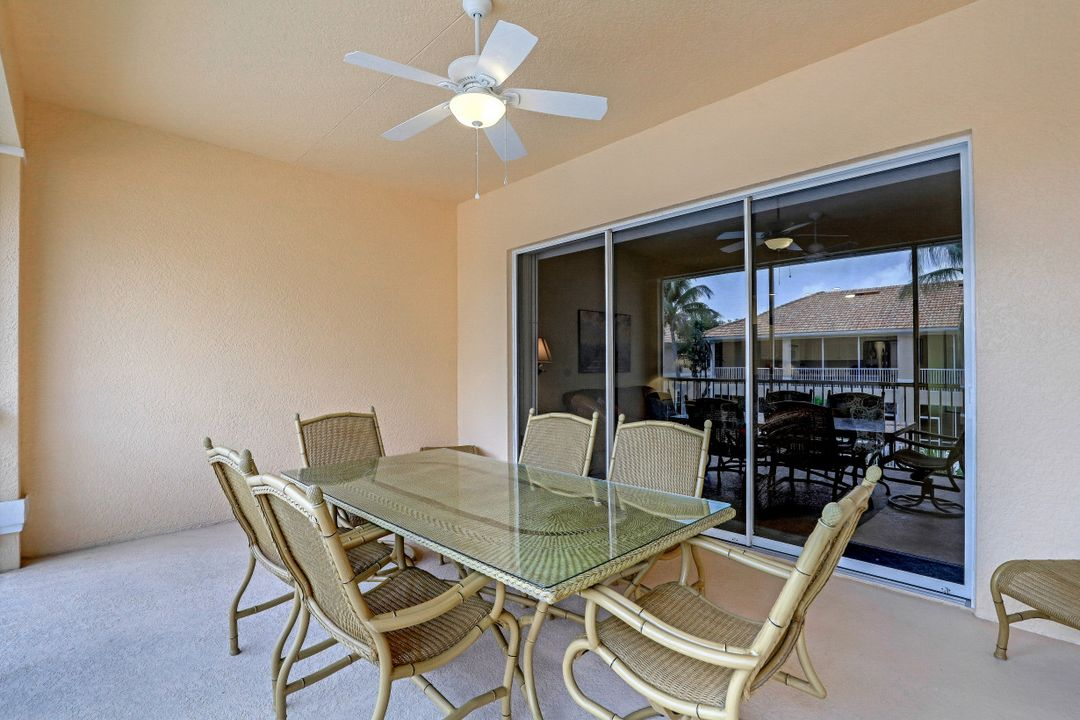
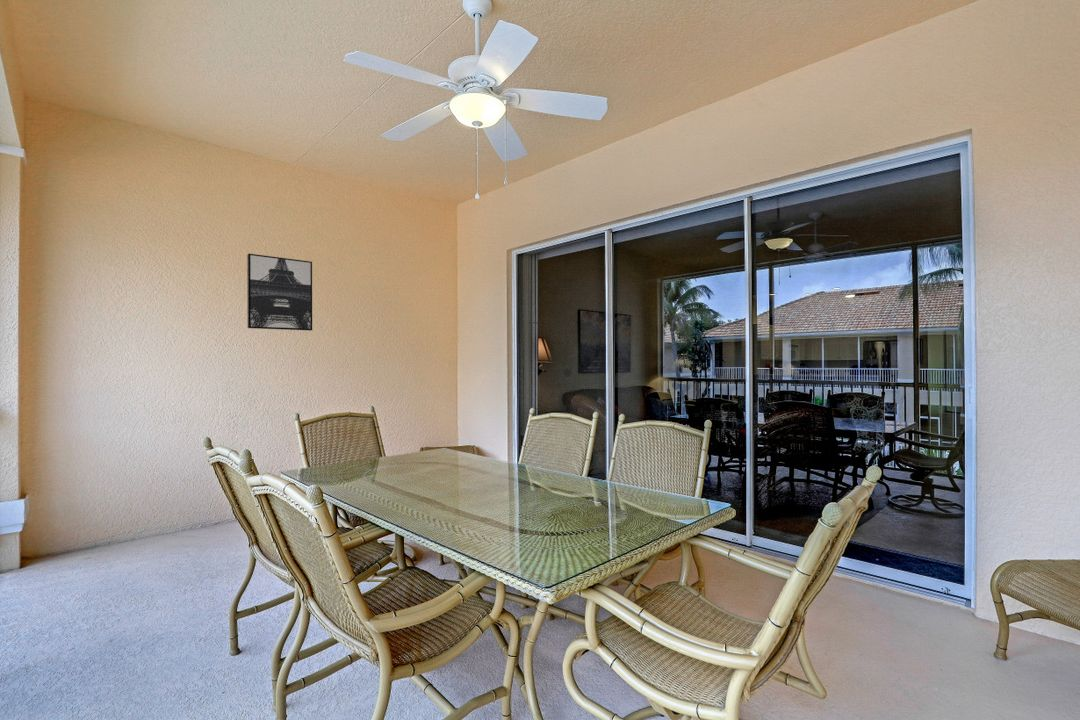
+ wall art (281, 293)
